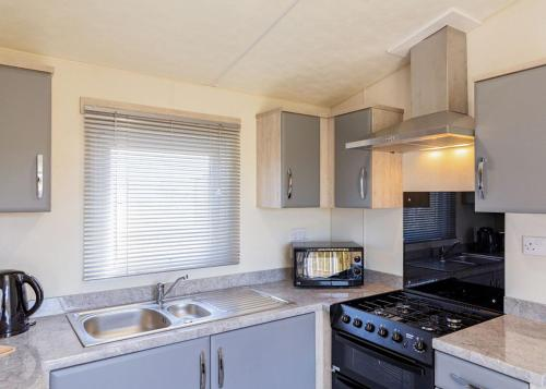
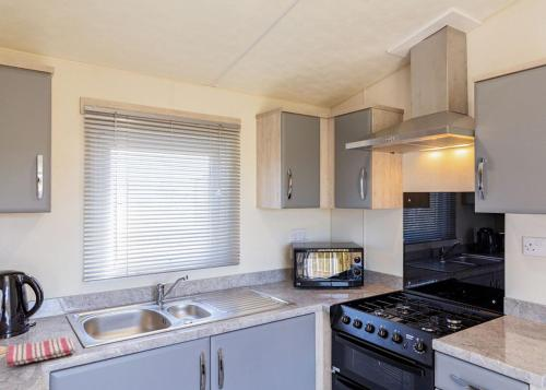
+ dish towel (40, 348)
